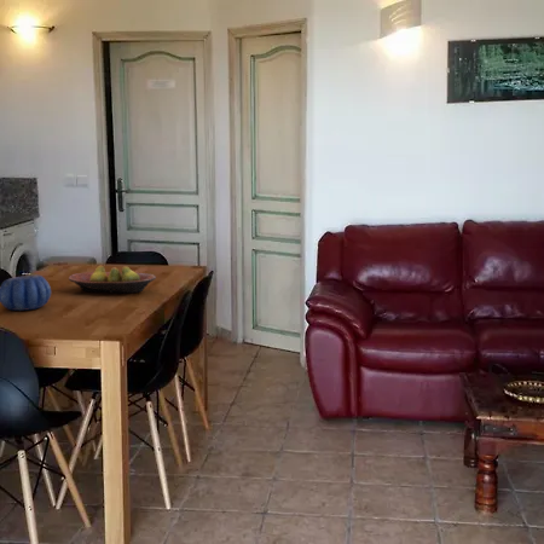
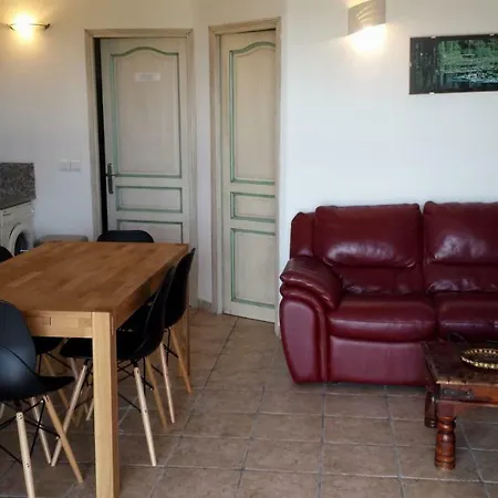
- decorative bowl (24, 291)
- fruit bowl (112, 278)
